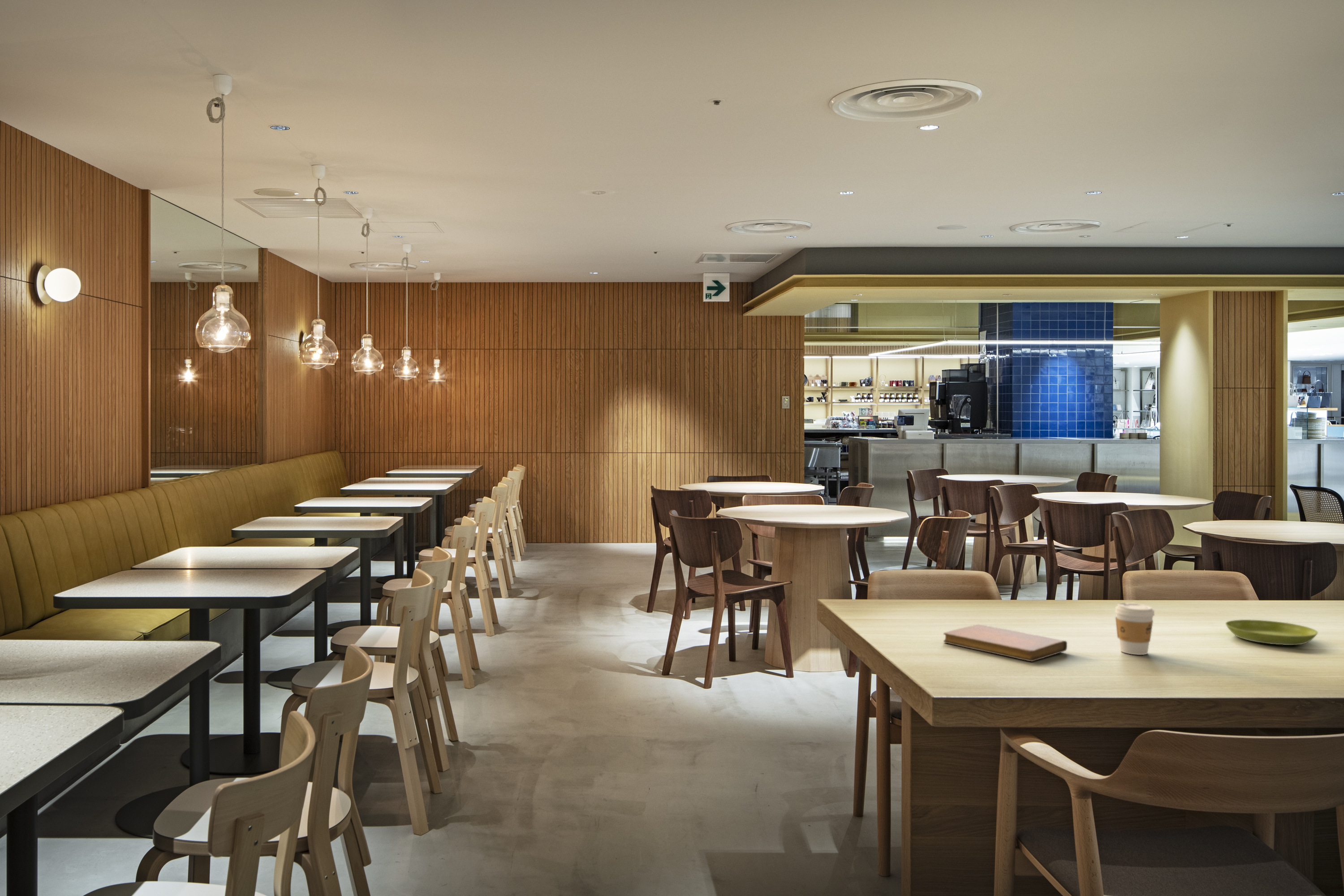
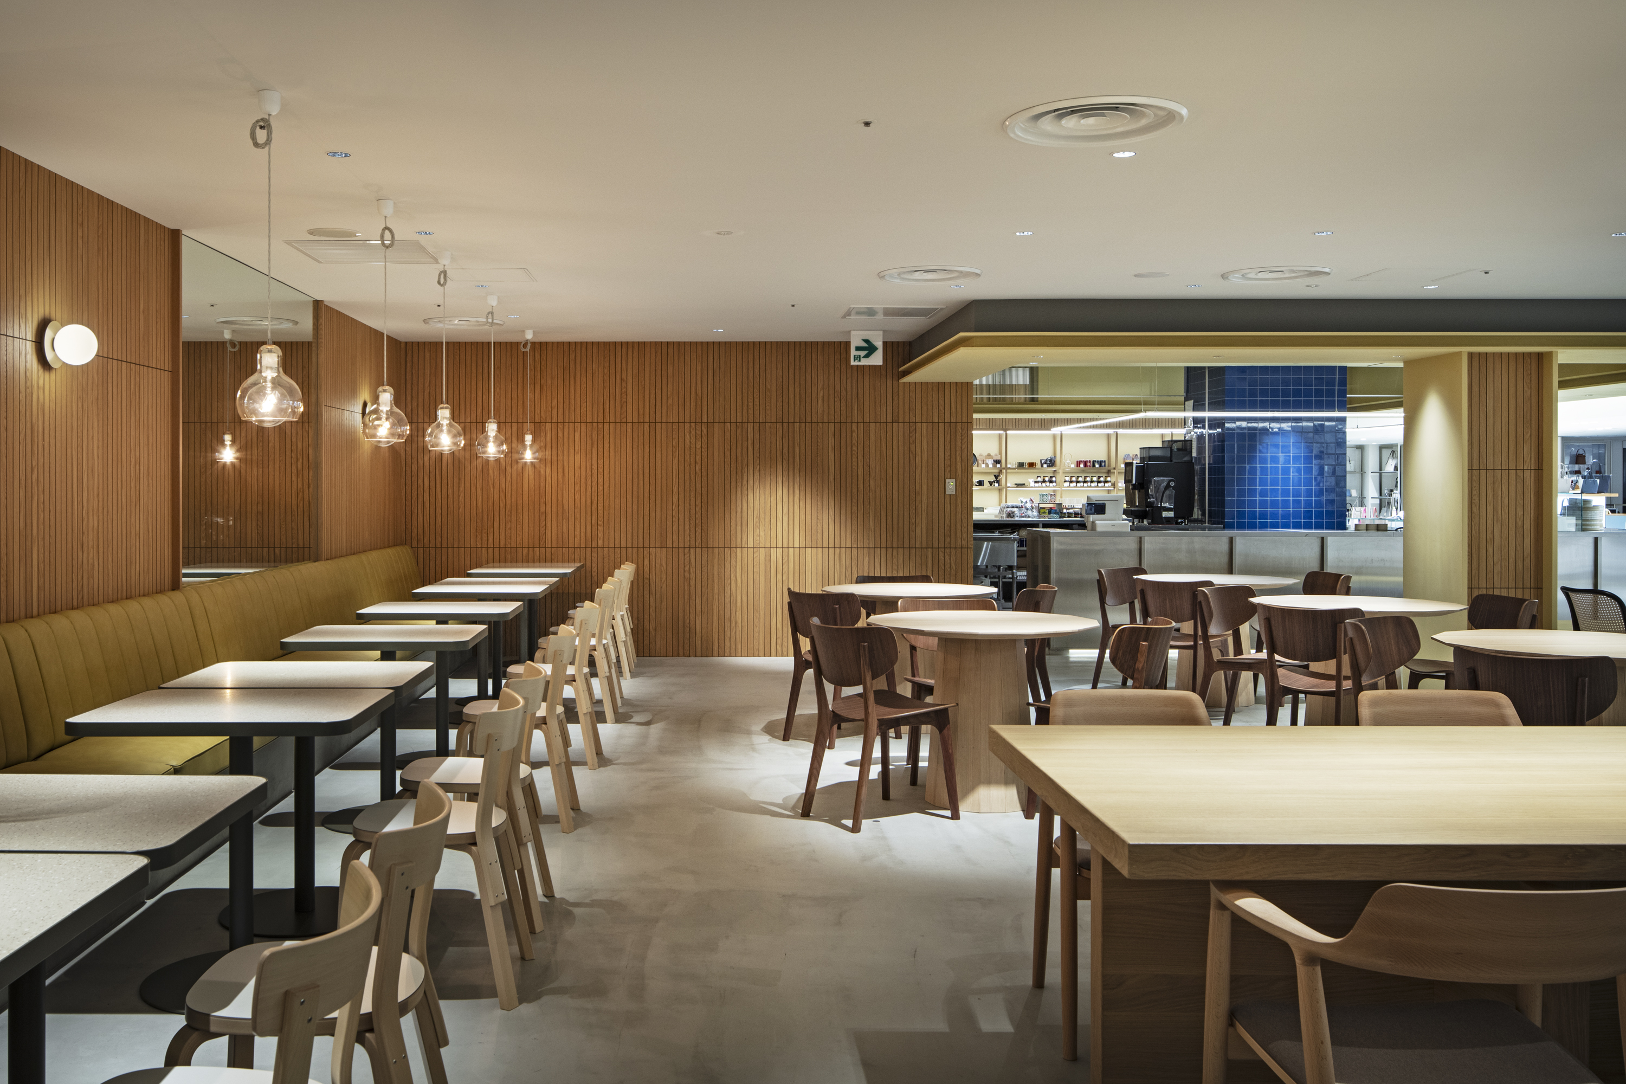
- saucer (1270, 633)
- notebook (1004, 641)
- coffee cup (1134, 628)
